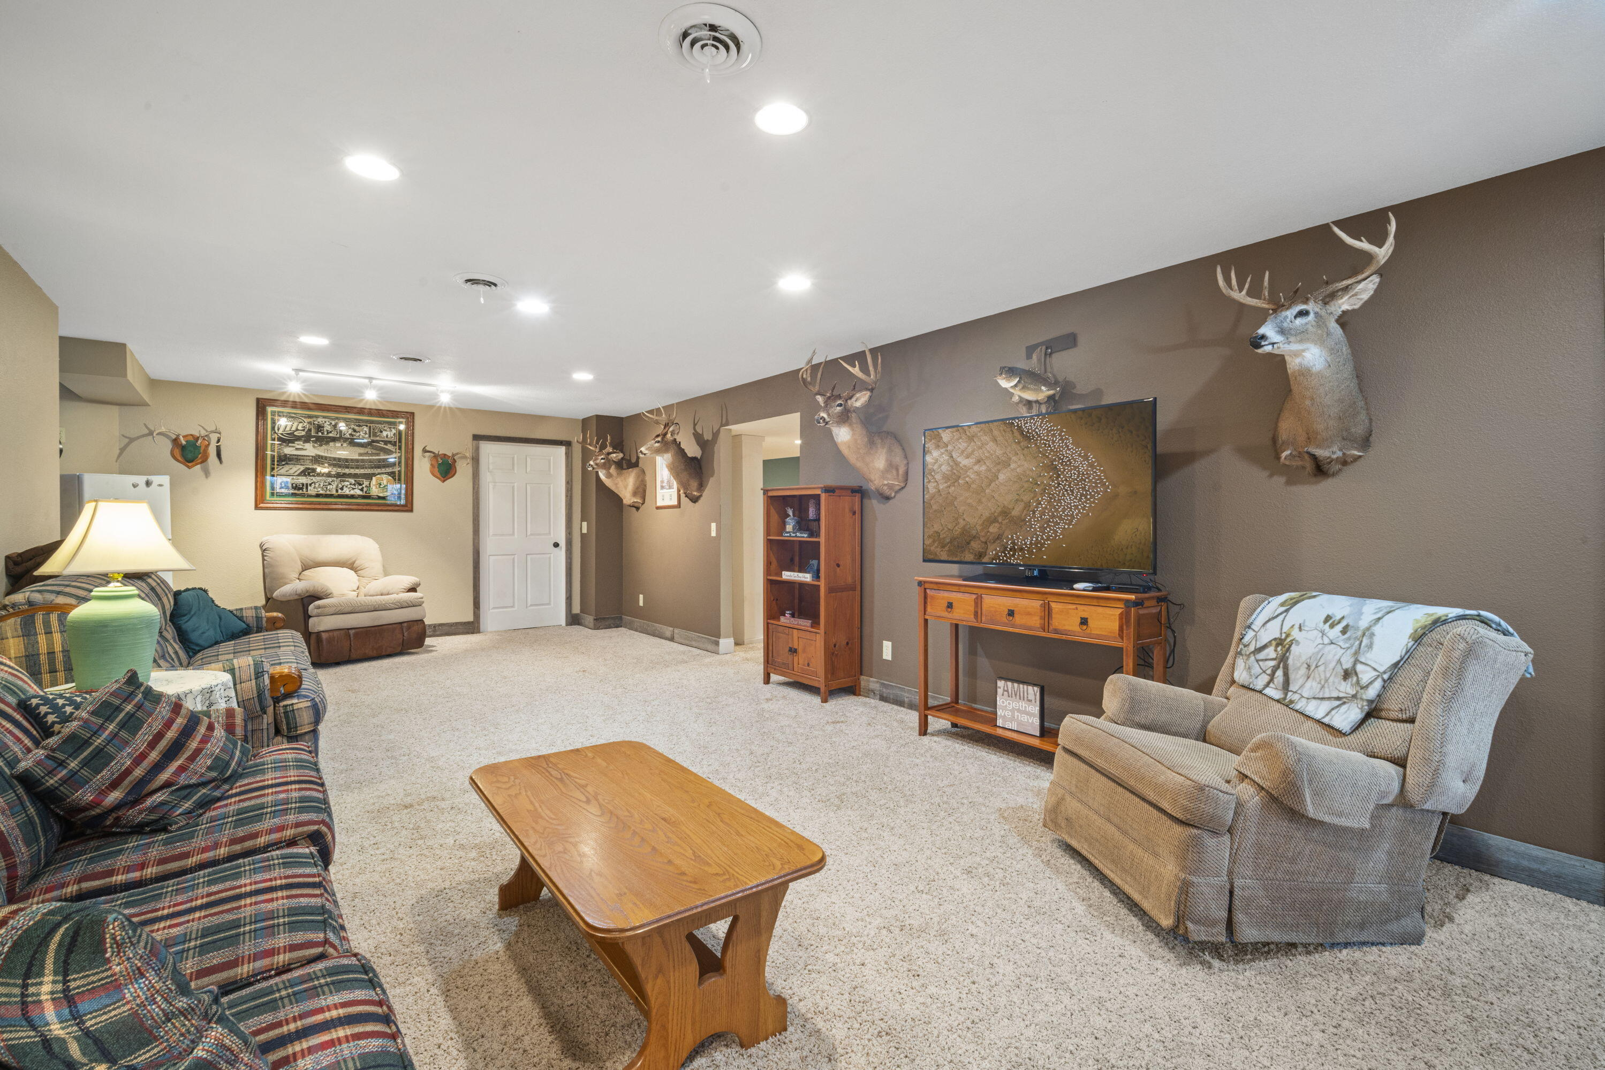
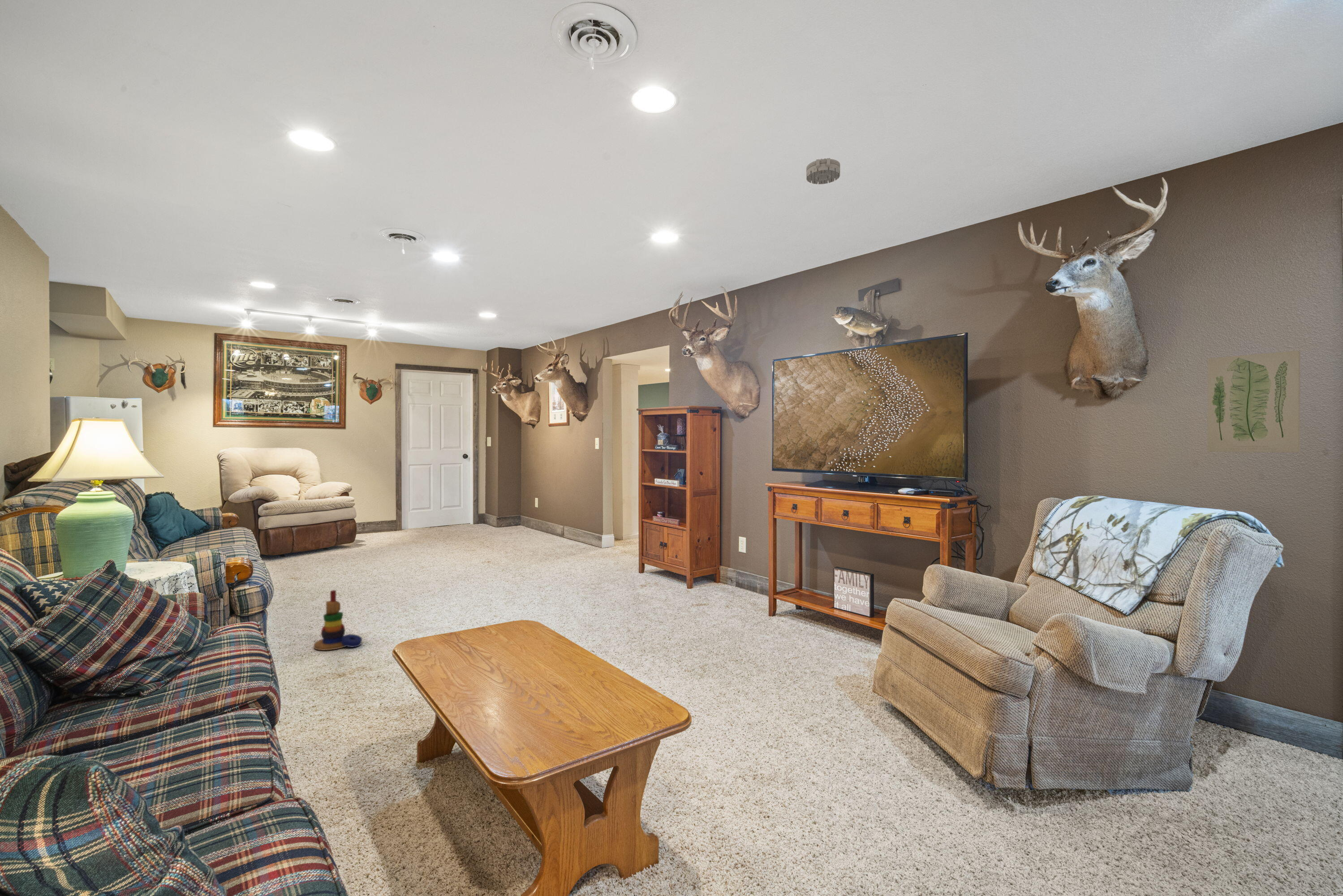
+ stacking toy (338, 616)
+ wall art (1252, 403)
+ smoke detector (823, 171)
